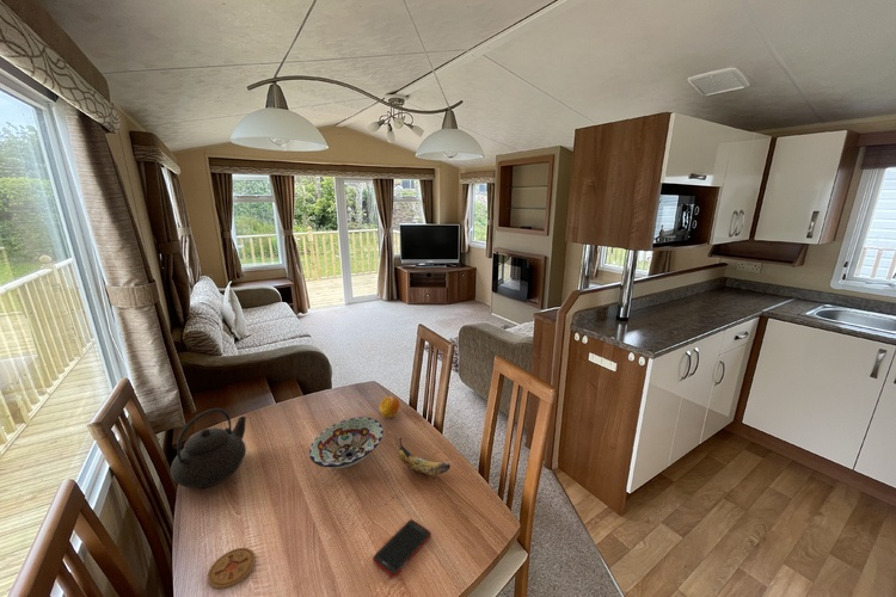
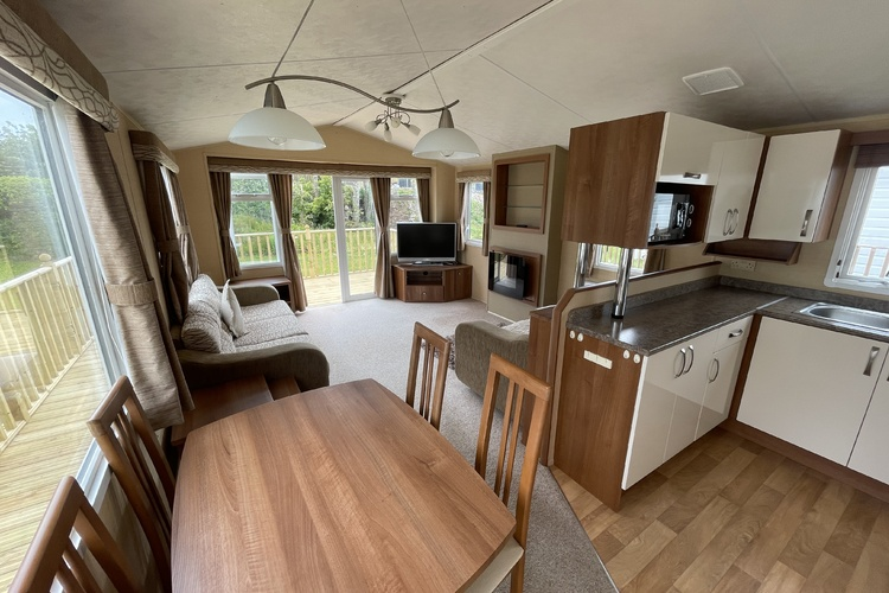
- teapot (213, 439)
- cell phone (403, 546)
- bowl (348, 448)
- coaster (232, 567)
- fruit (389, 406)
- banana (423, 460)
